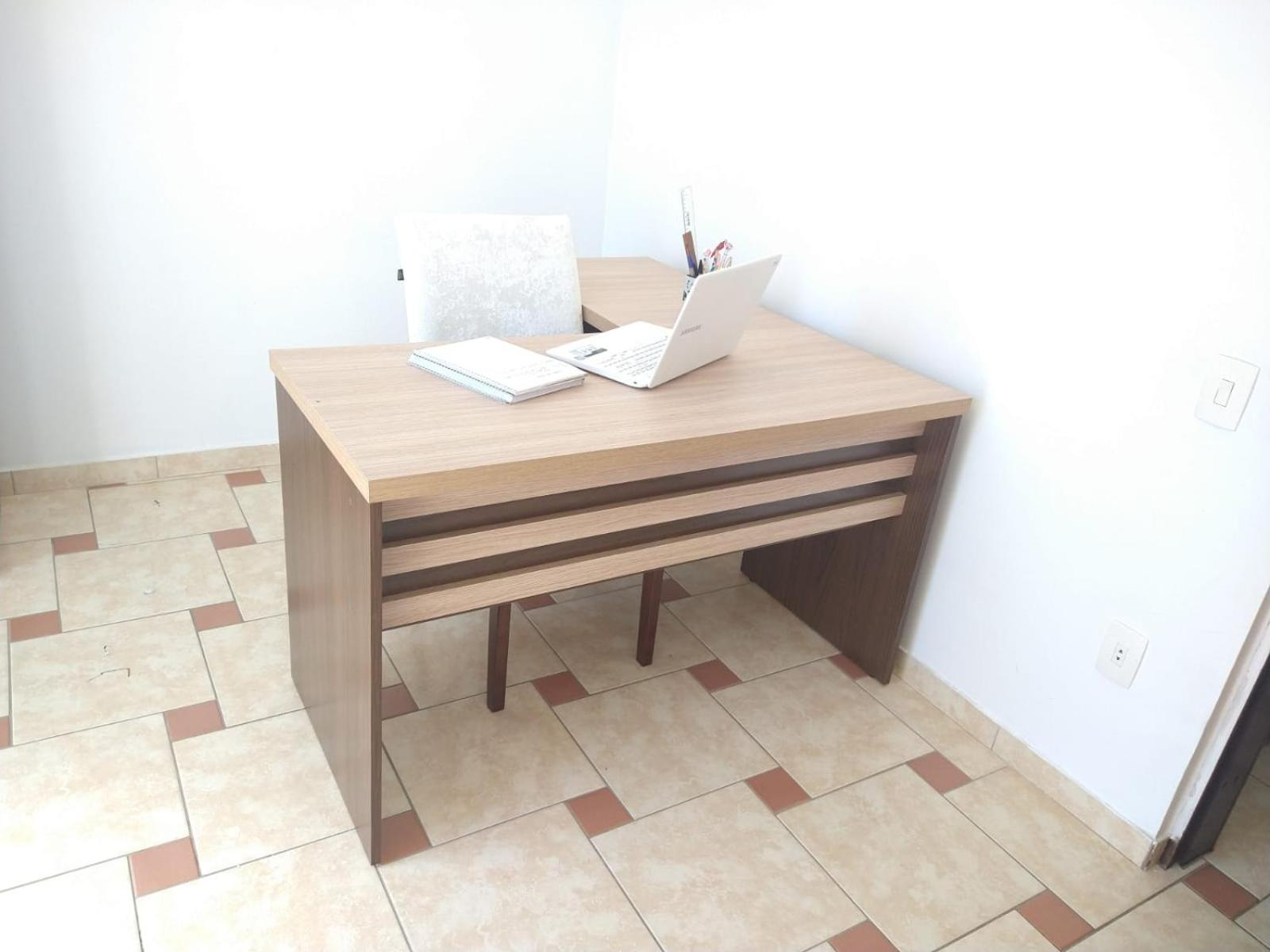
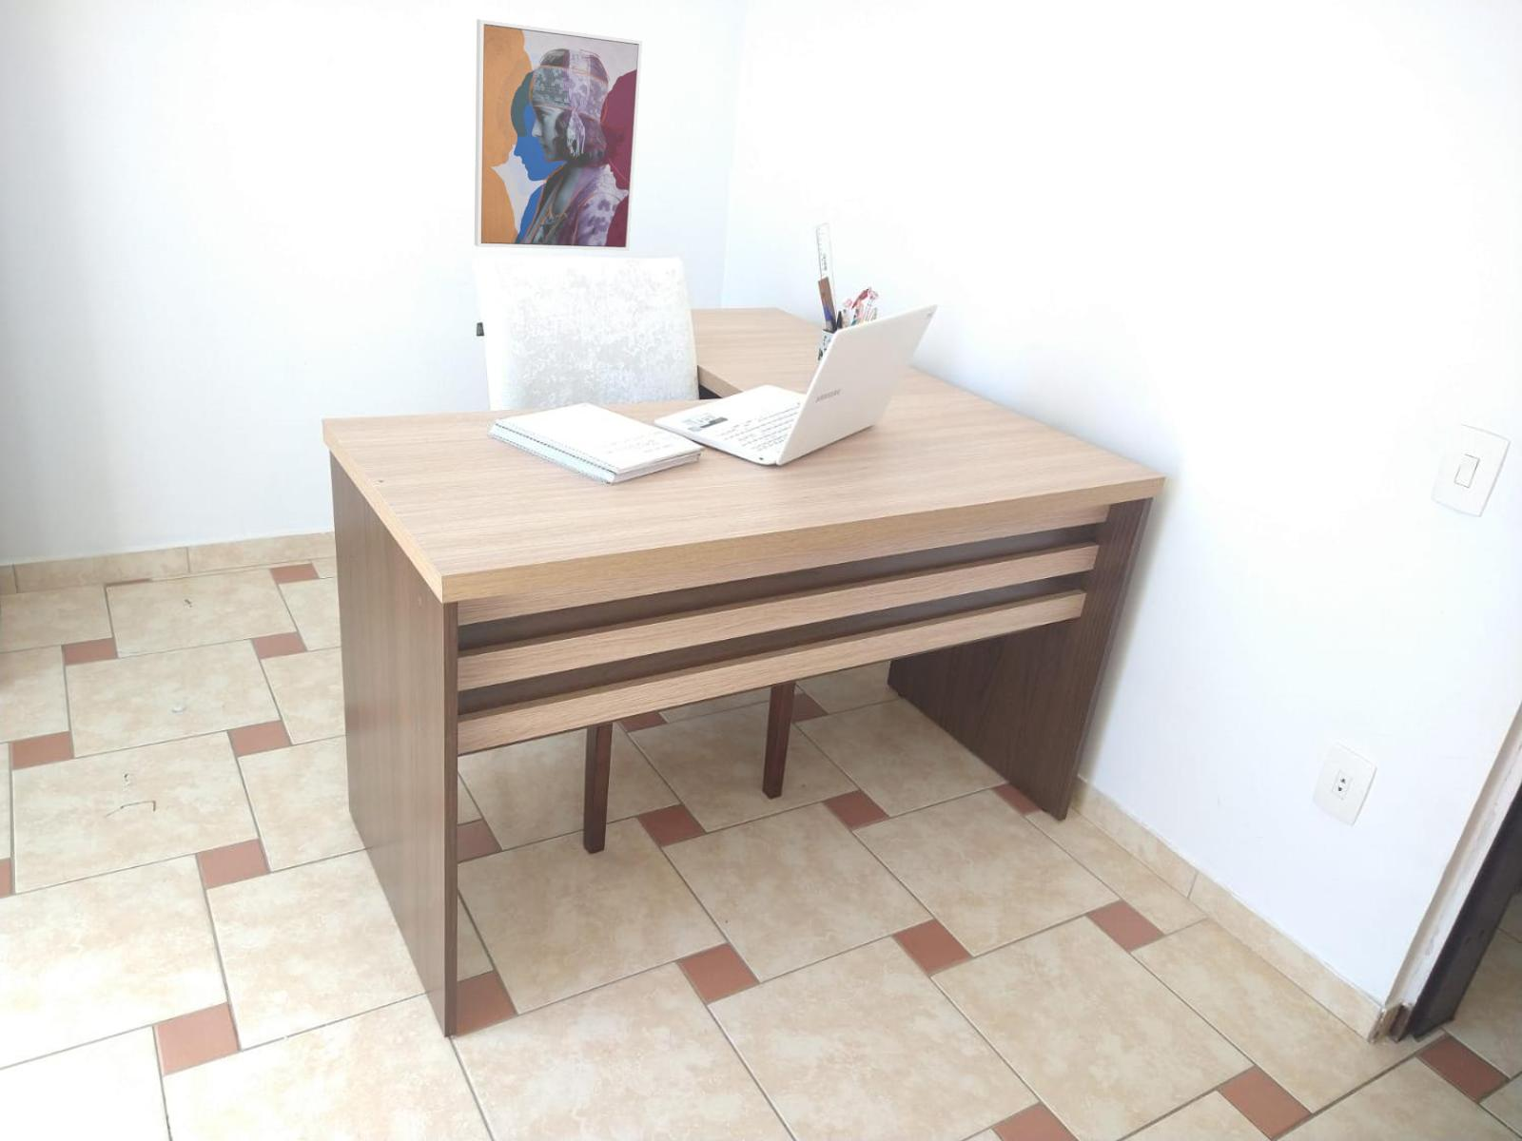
+ wall art (557, 143)
